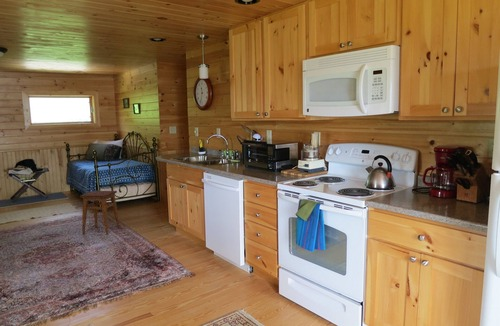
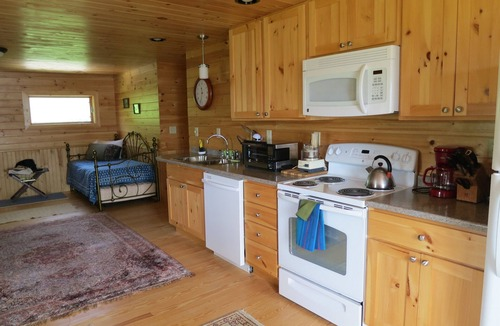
- stool (100, 209)
